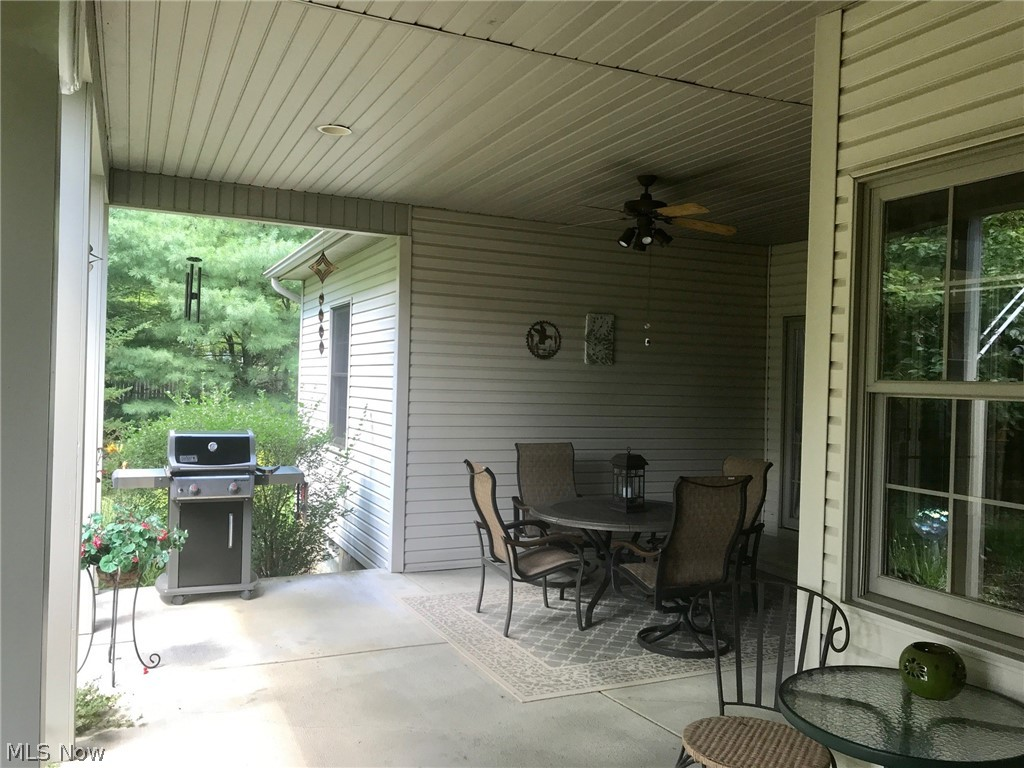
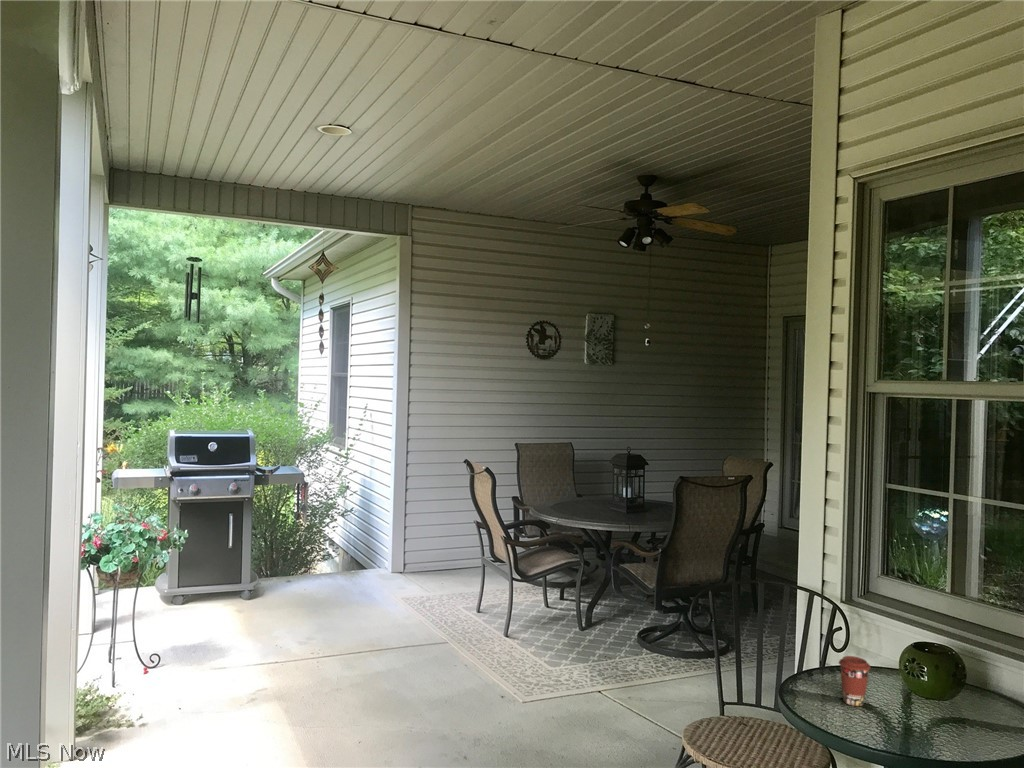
+ coffee cup (854, 681)
